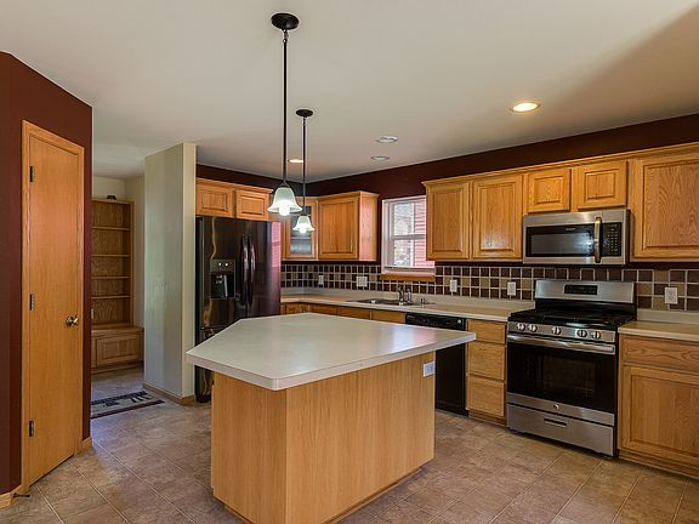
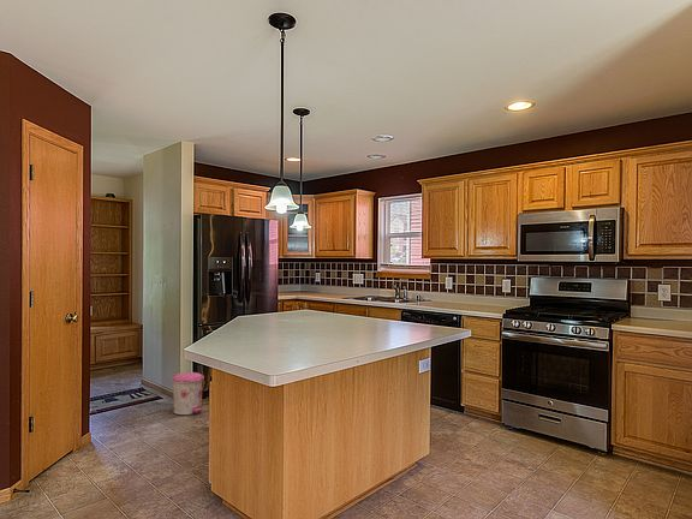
+ trash can (187, 392)
